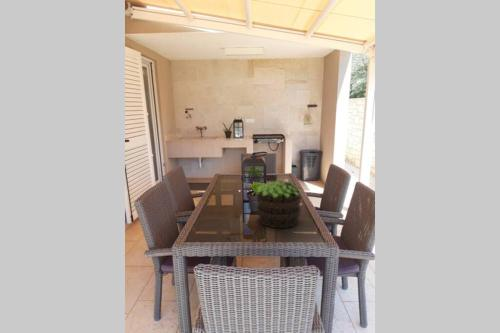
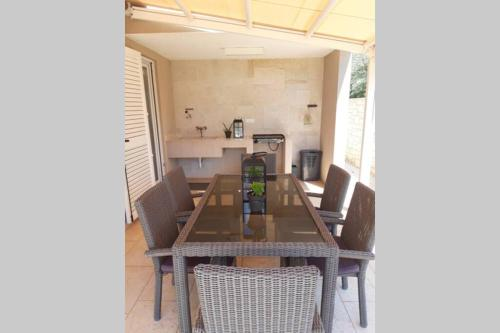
- potted plant (278, 201)
